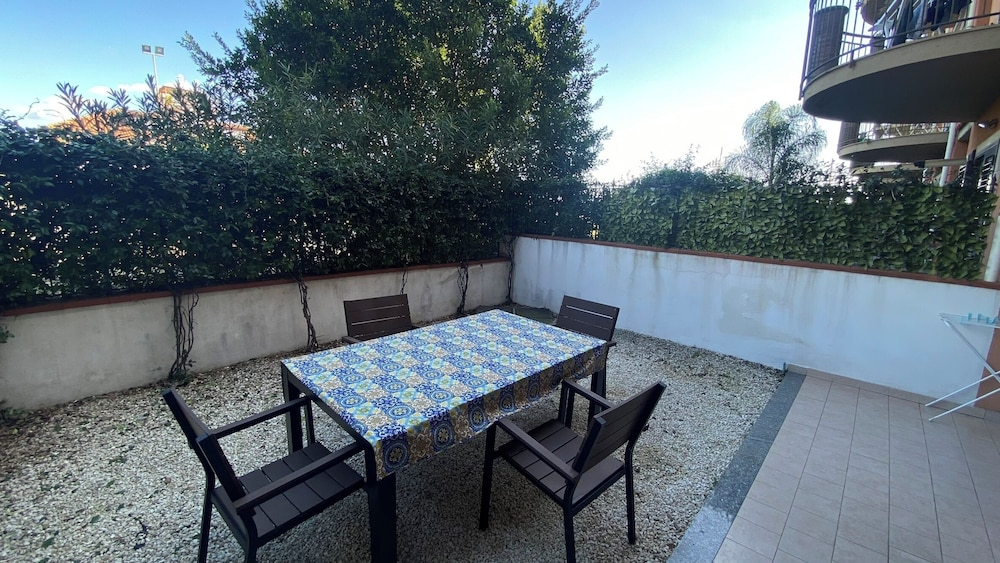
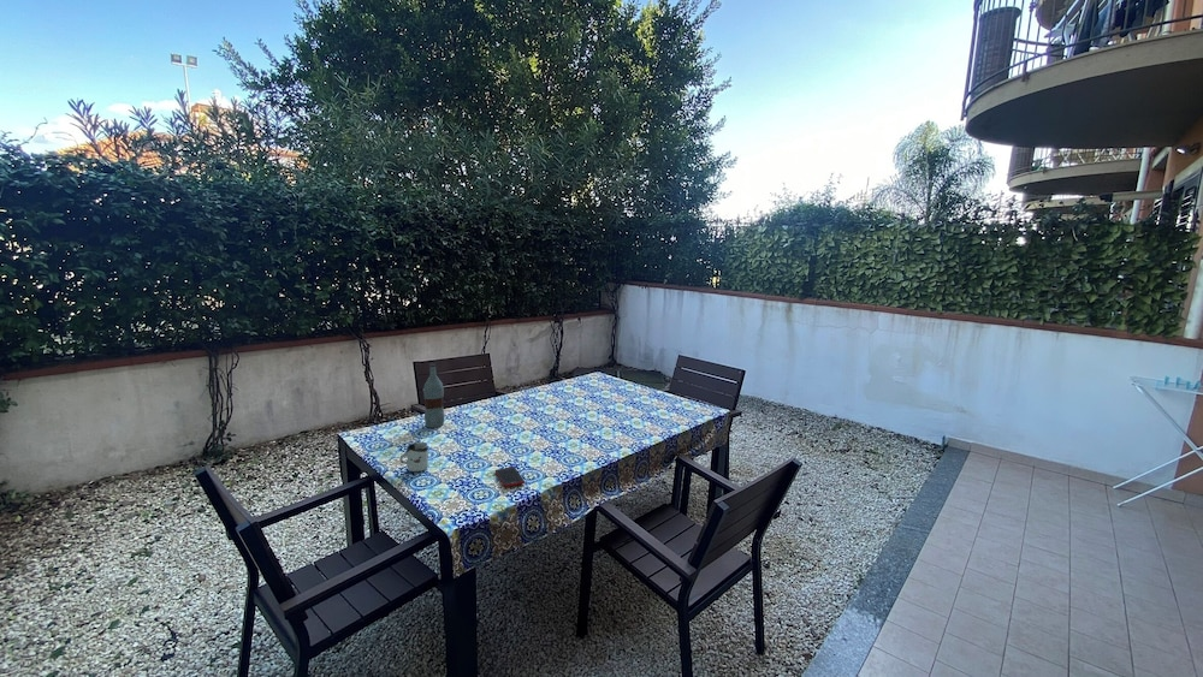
+ bottle (433, 394)
+ cell phone (509, 476)
+ cup (414, 457)
